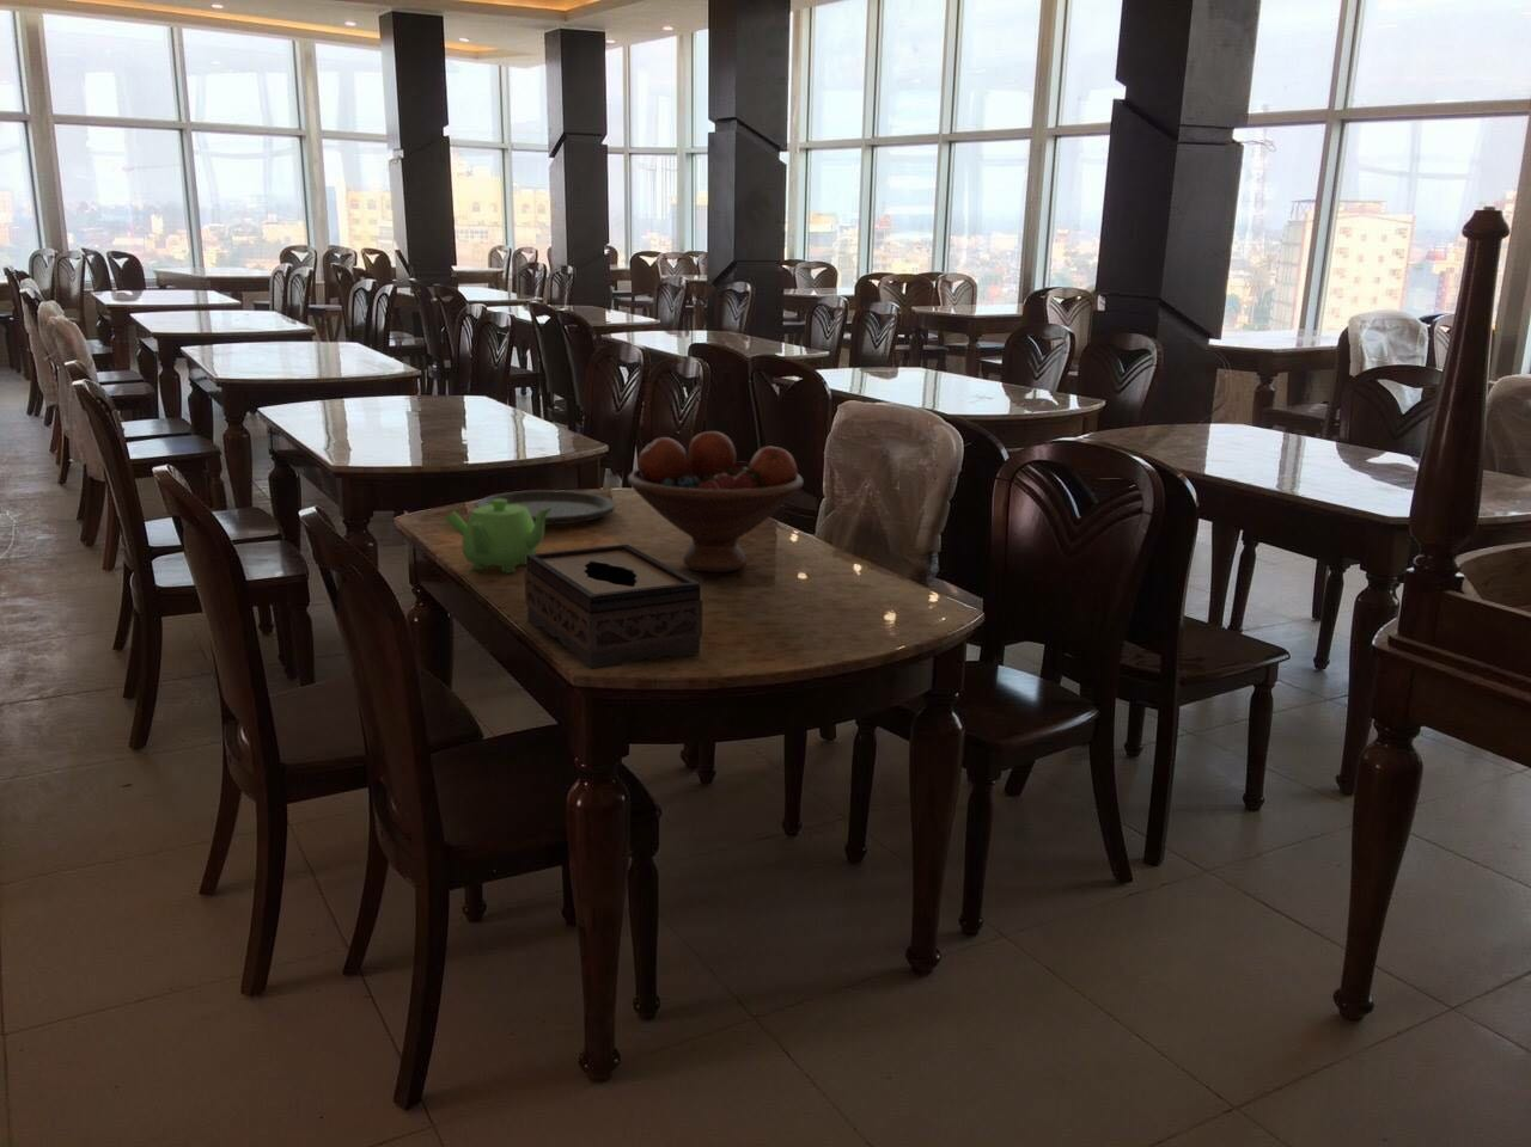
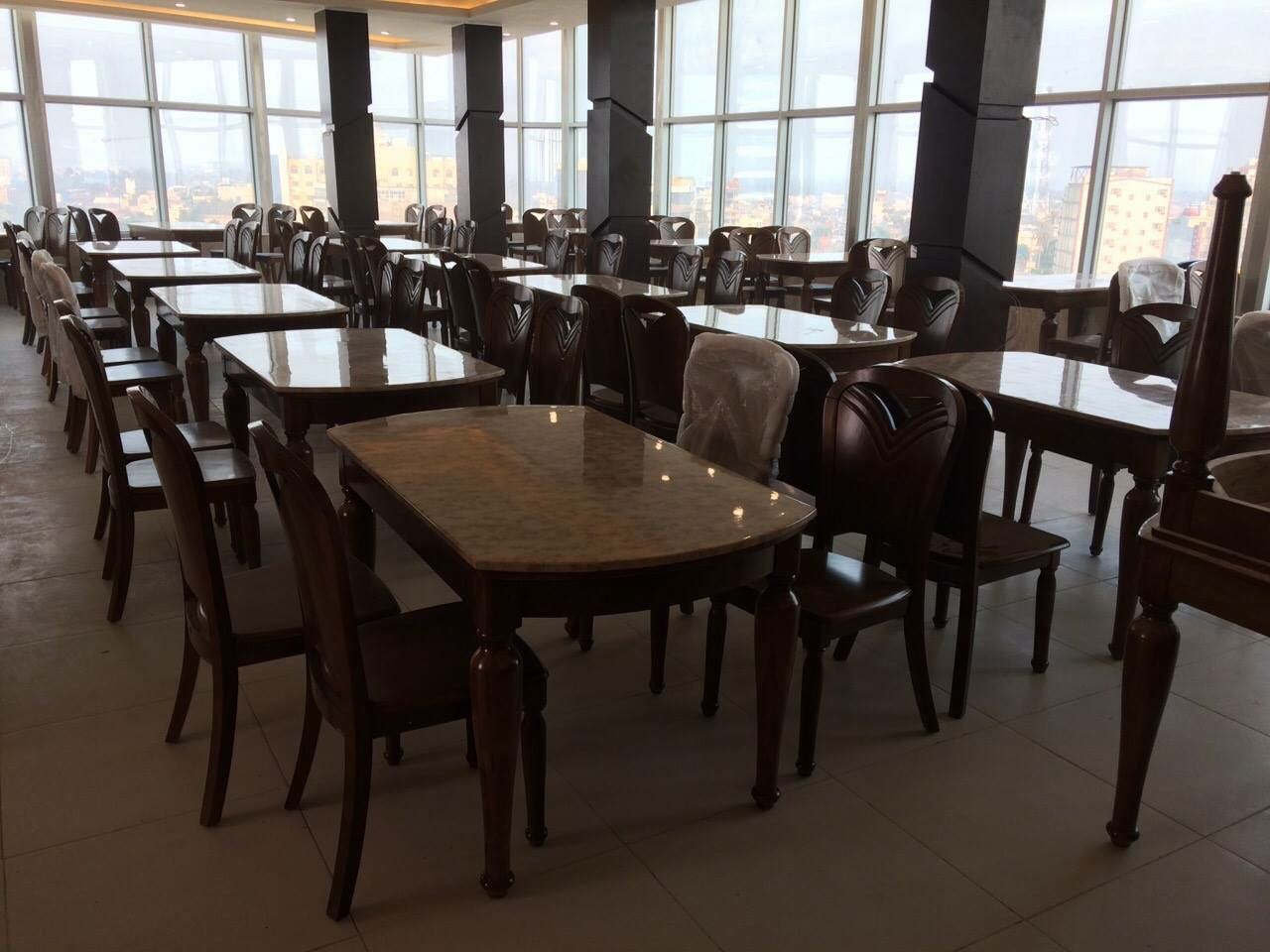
- plate (545, 507)
- fruit bowl (715, 502)
- teapot (498, 533)
- tissue box (610, 602)
